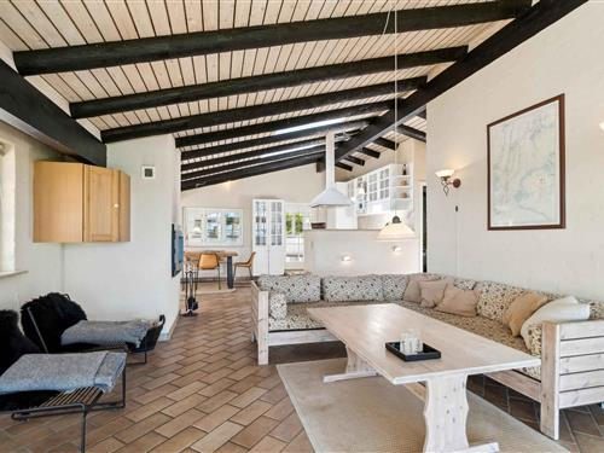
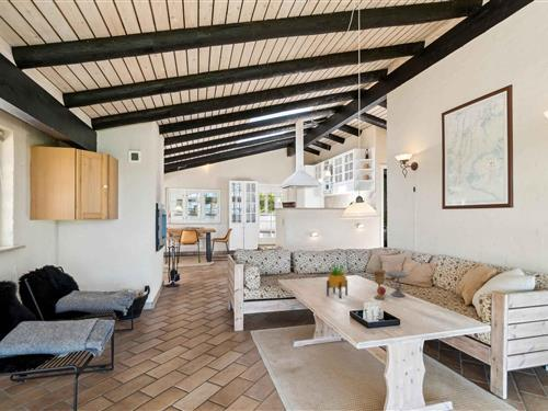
+ potted plant (336, 276)
+ goblet (396, 284)
